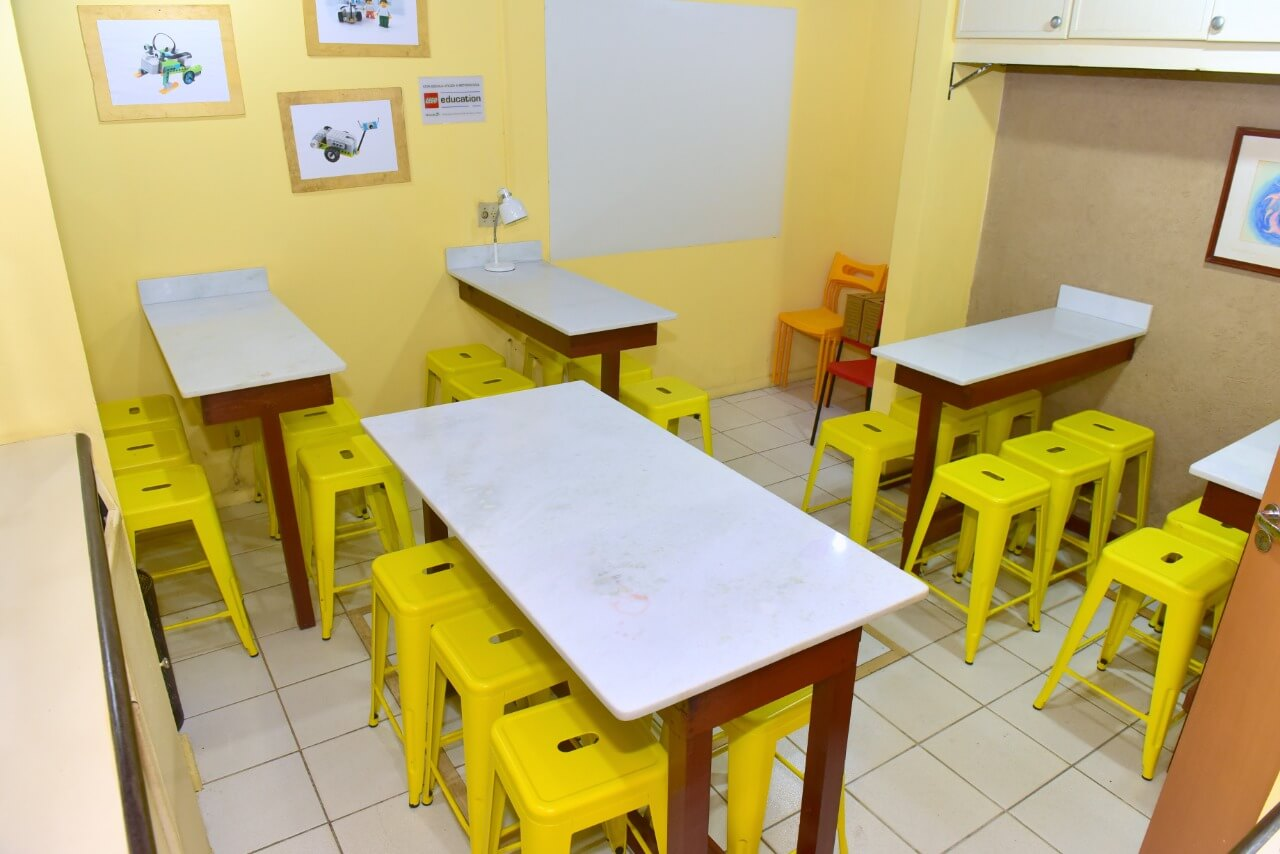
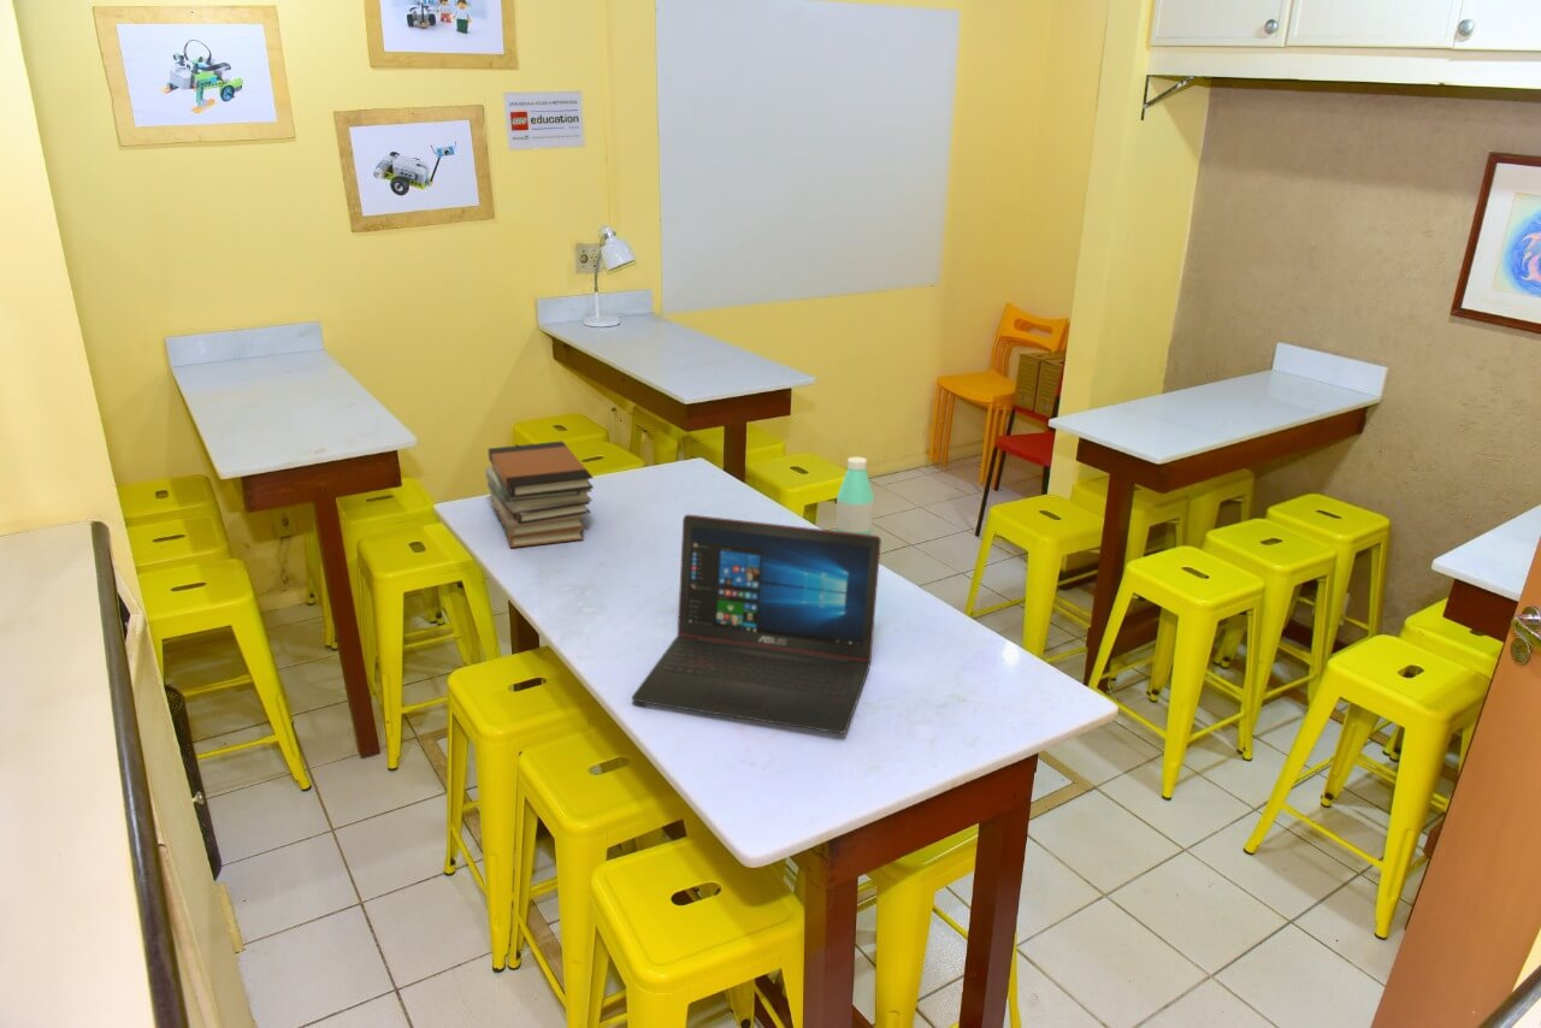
+ laptop (758, 618)
+ water bottle (854, 530)
+ book stack (537, 491)
